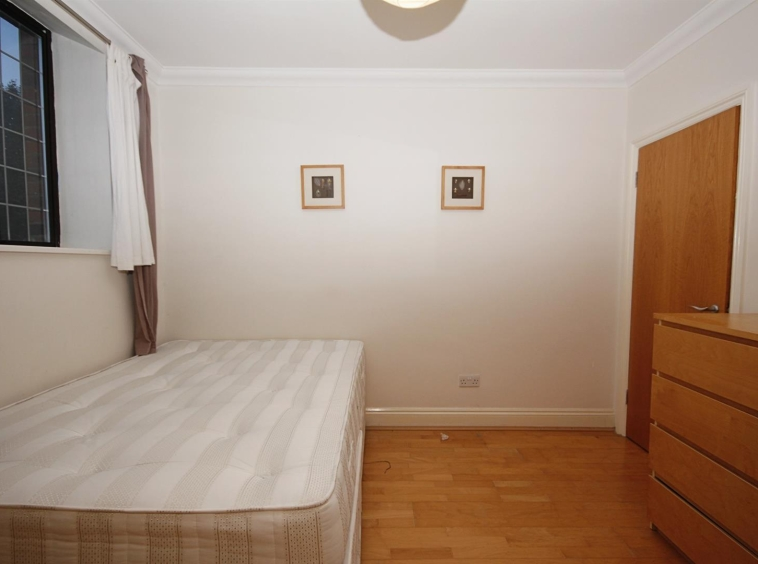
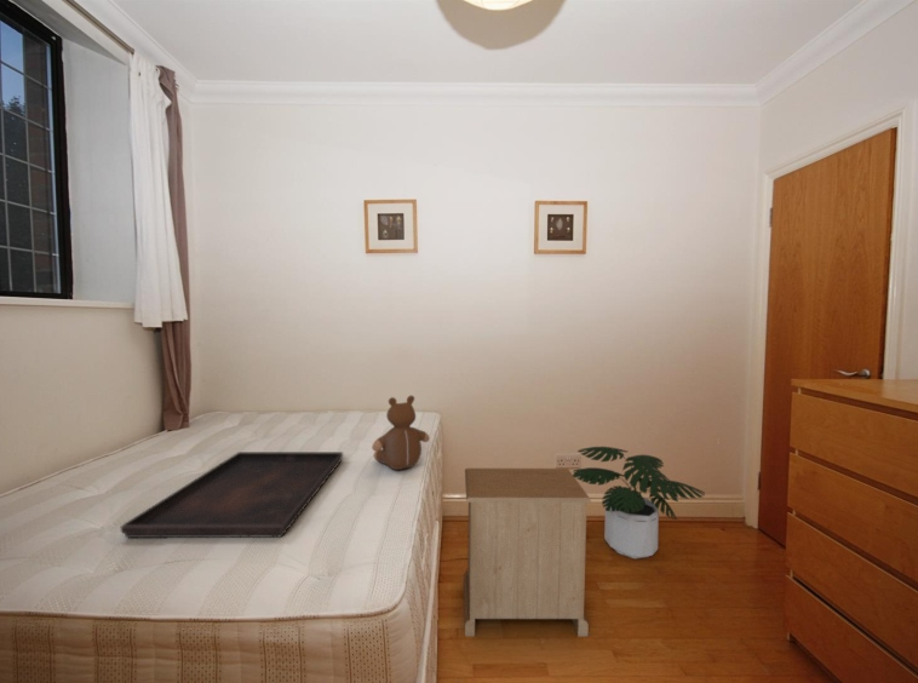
+ potted plant (635, 503)
+ nightstand (521, 544)
+ serving tray (256, 486)
+ teddy bear (397, 429)
